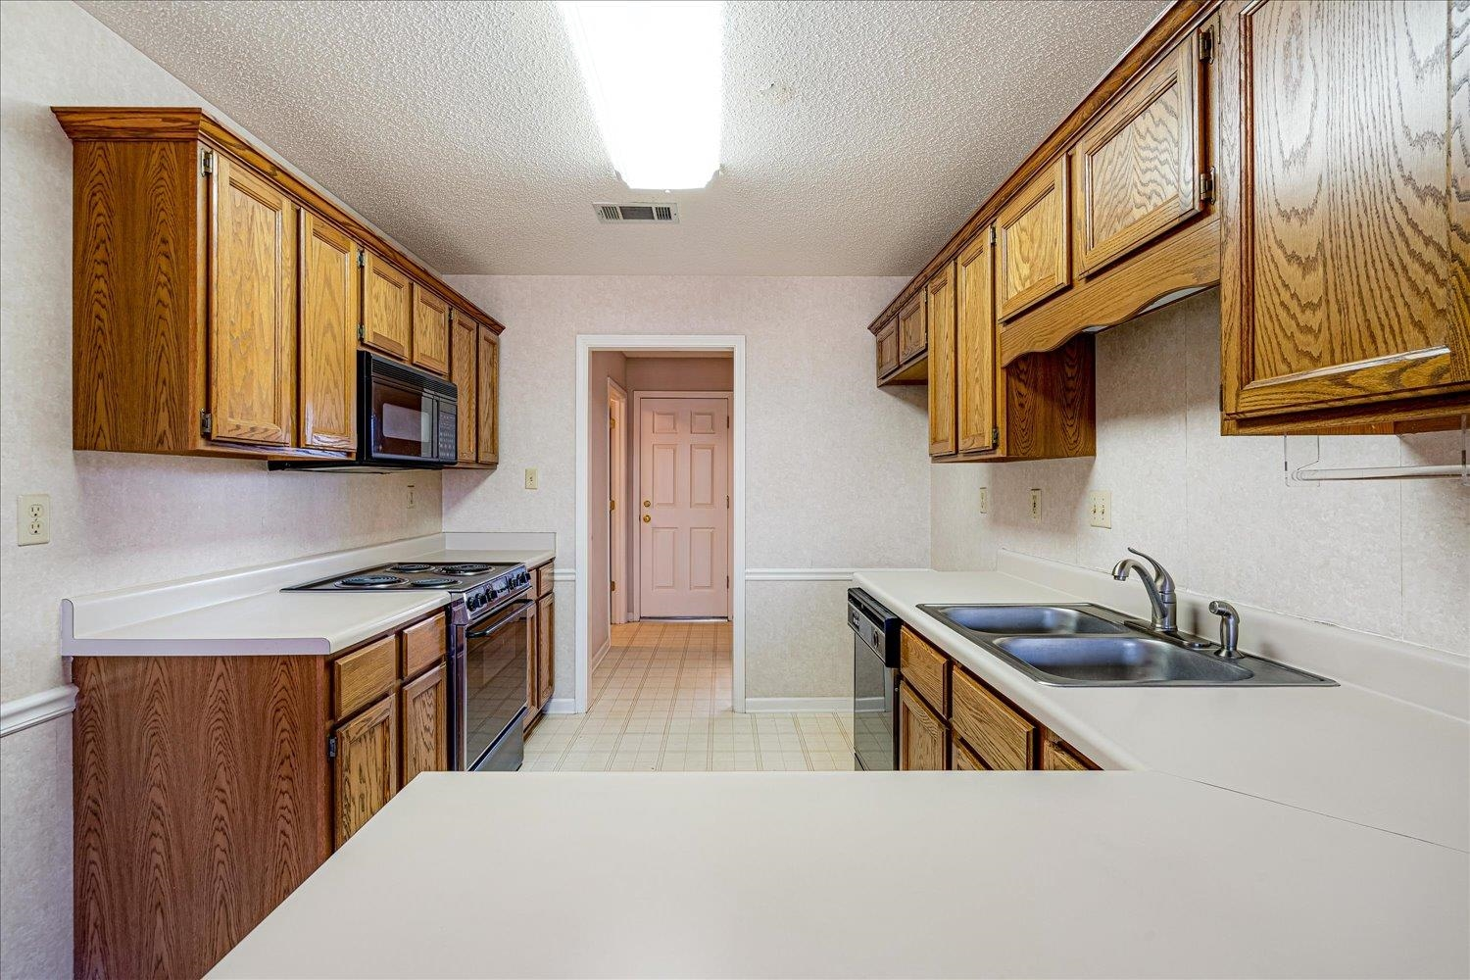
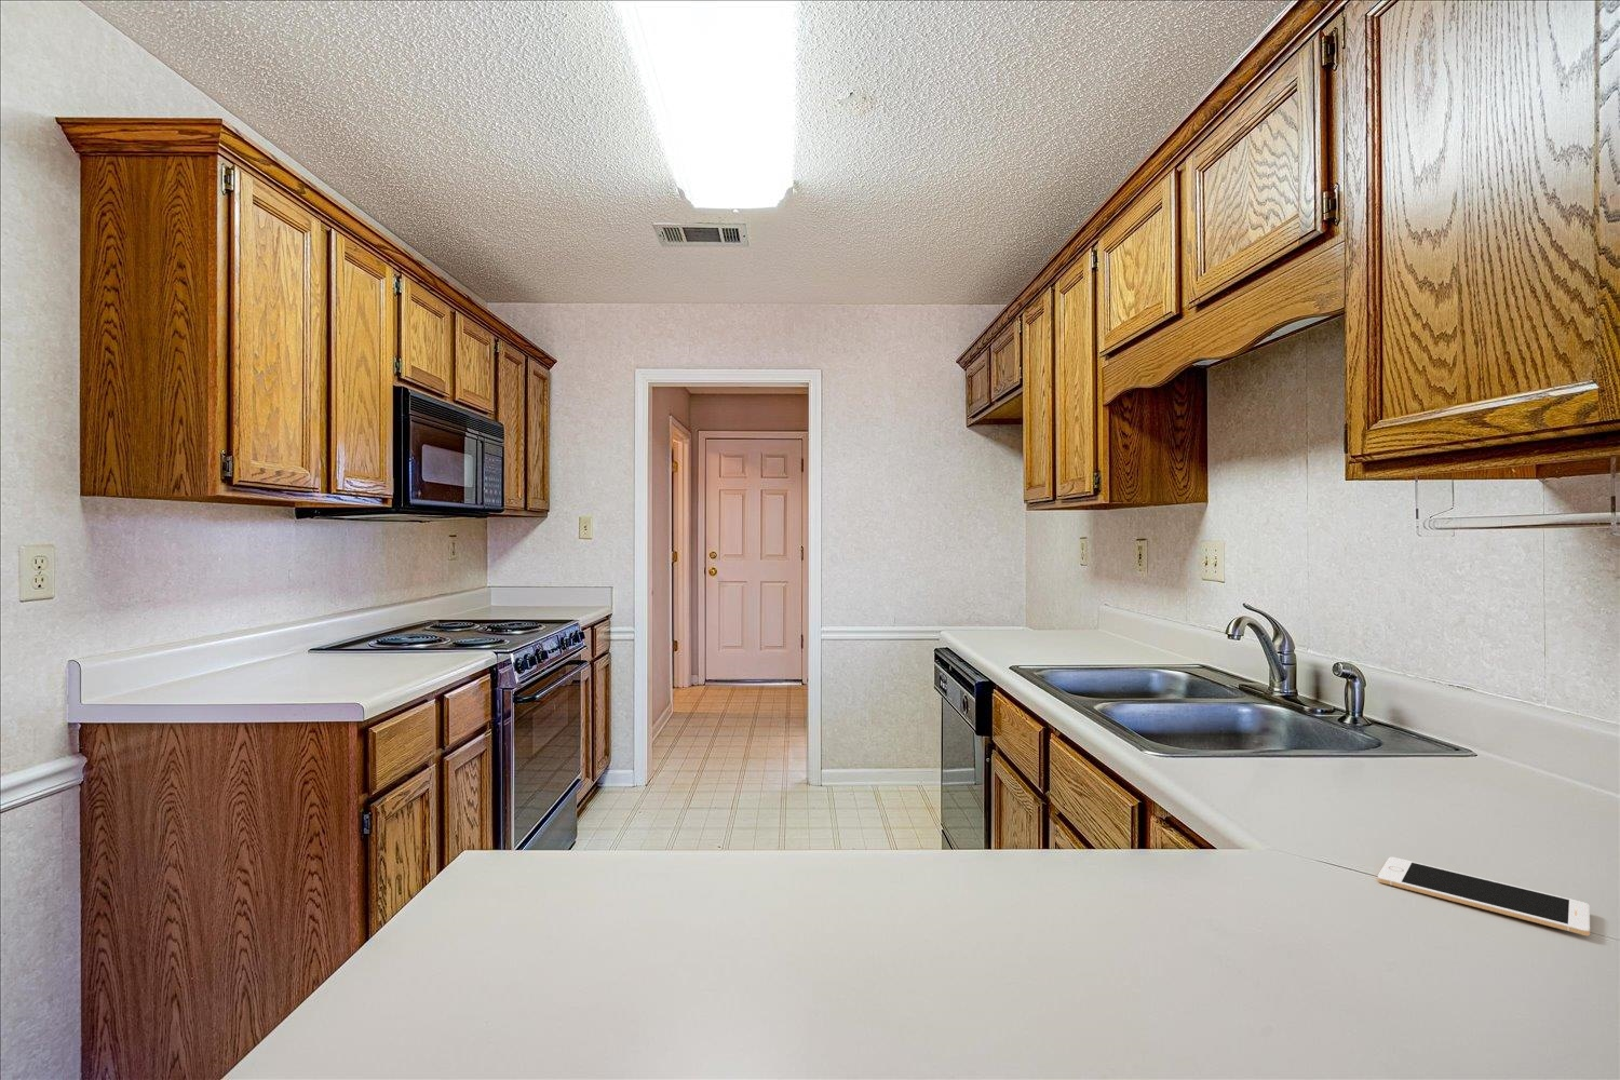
+ cell phone (1479, 892)
